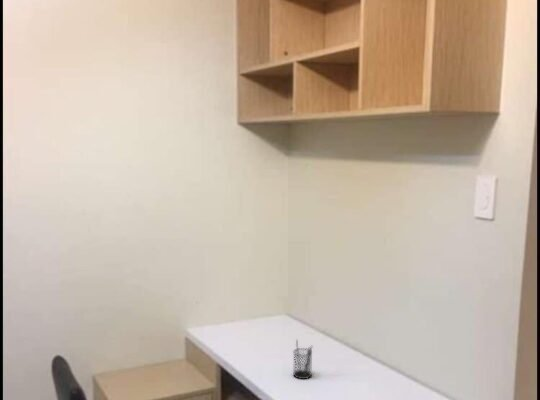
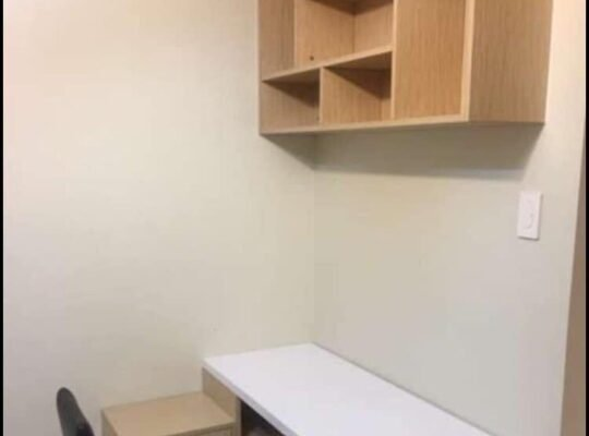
- pencil holder (303, 357)
